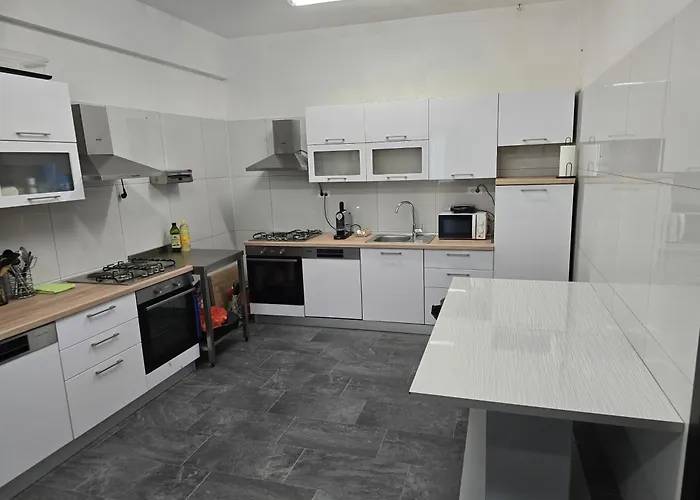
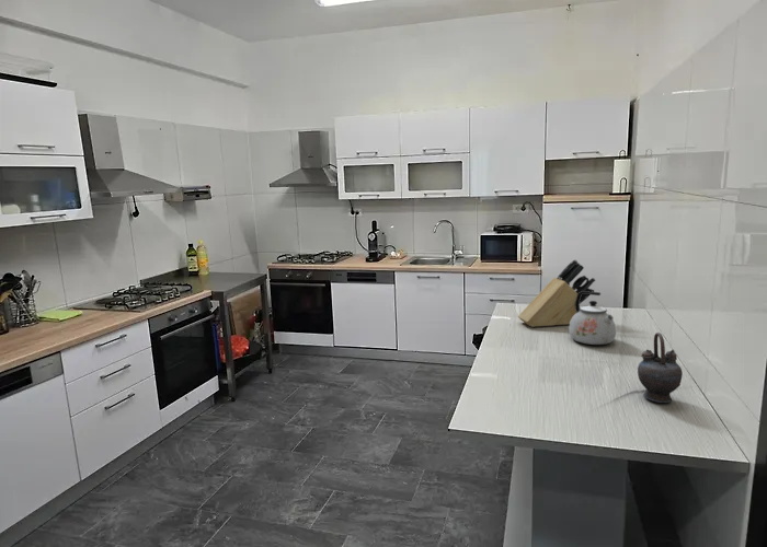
+ knife block (557, 292)
+ kettle (593, 316)
+ teapot (659, 364)
